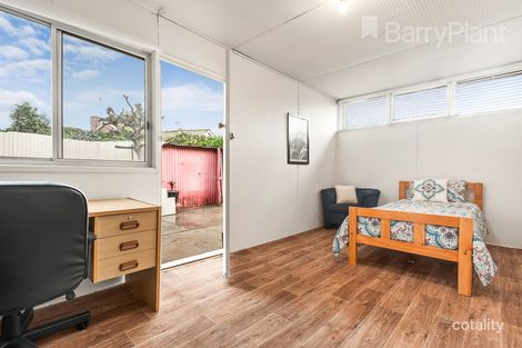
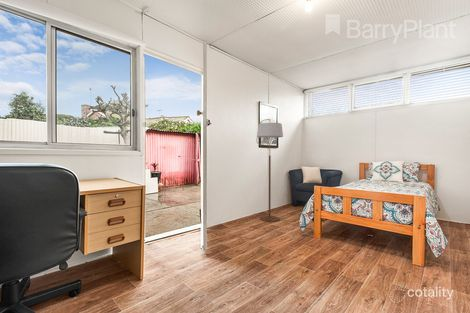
+ floor lamp (269, 168)
